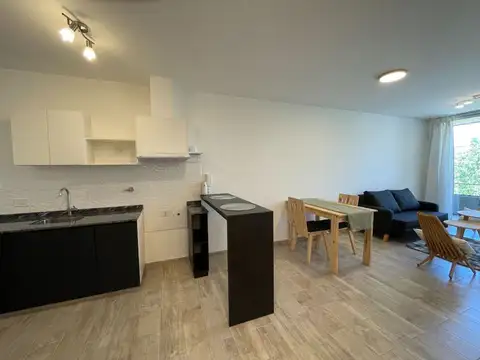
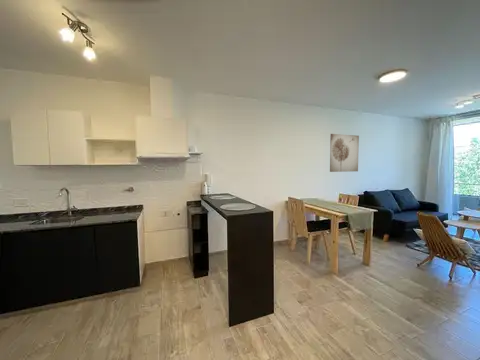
+ wall art (344, 153)
